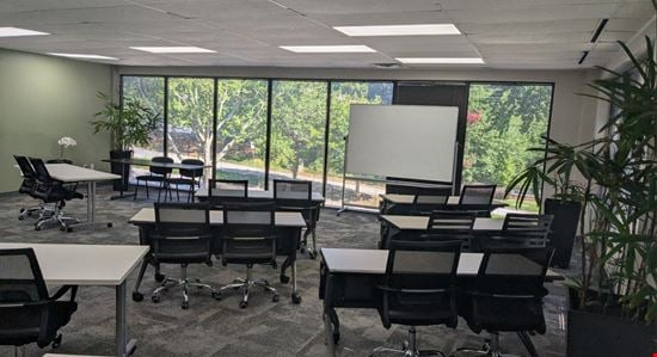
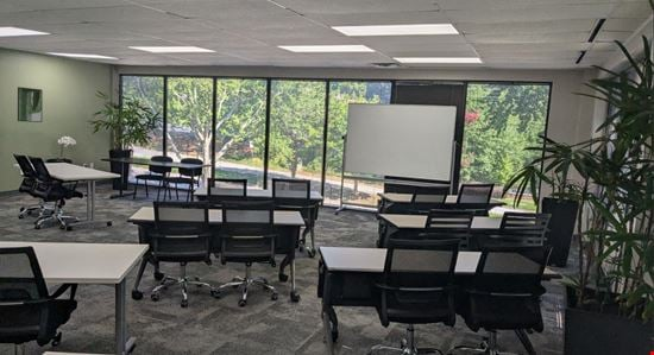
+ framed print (30, 104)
